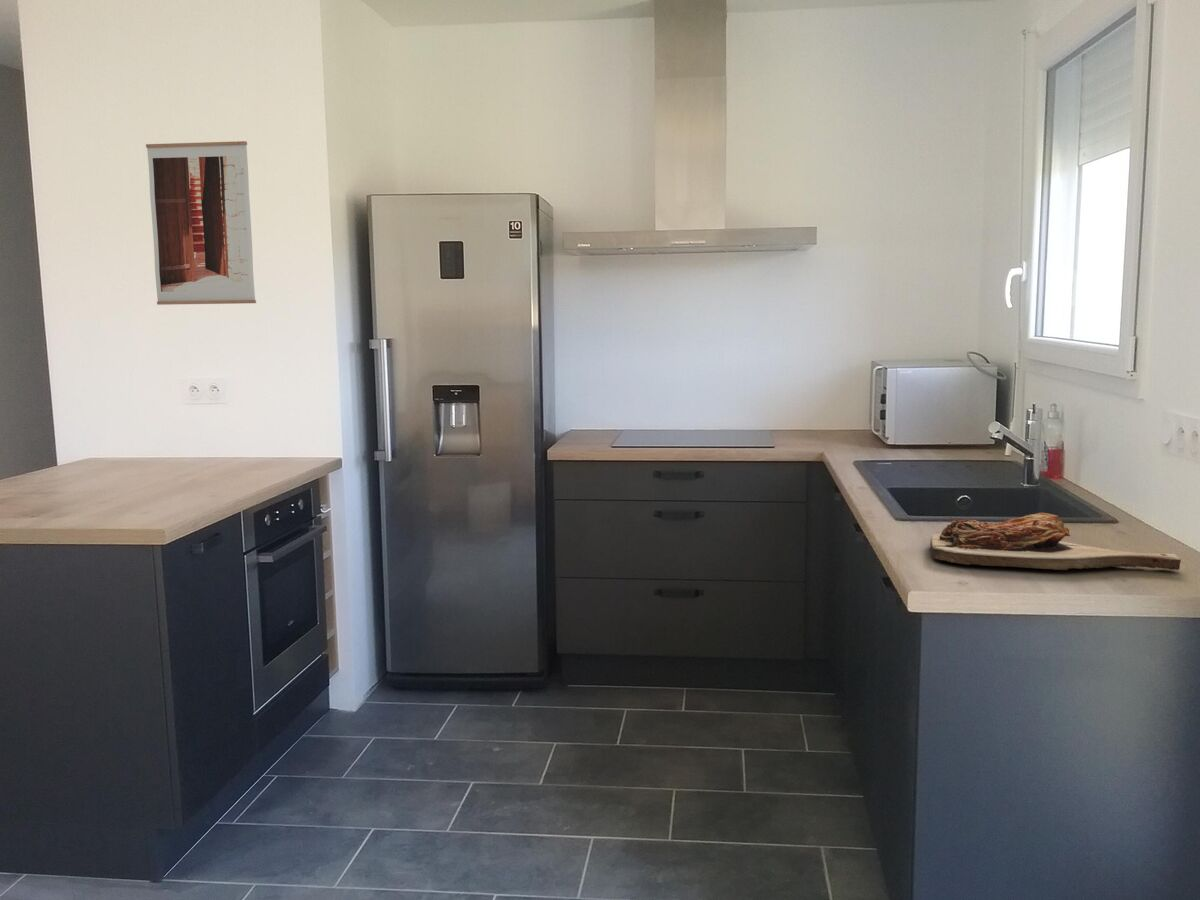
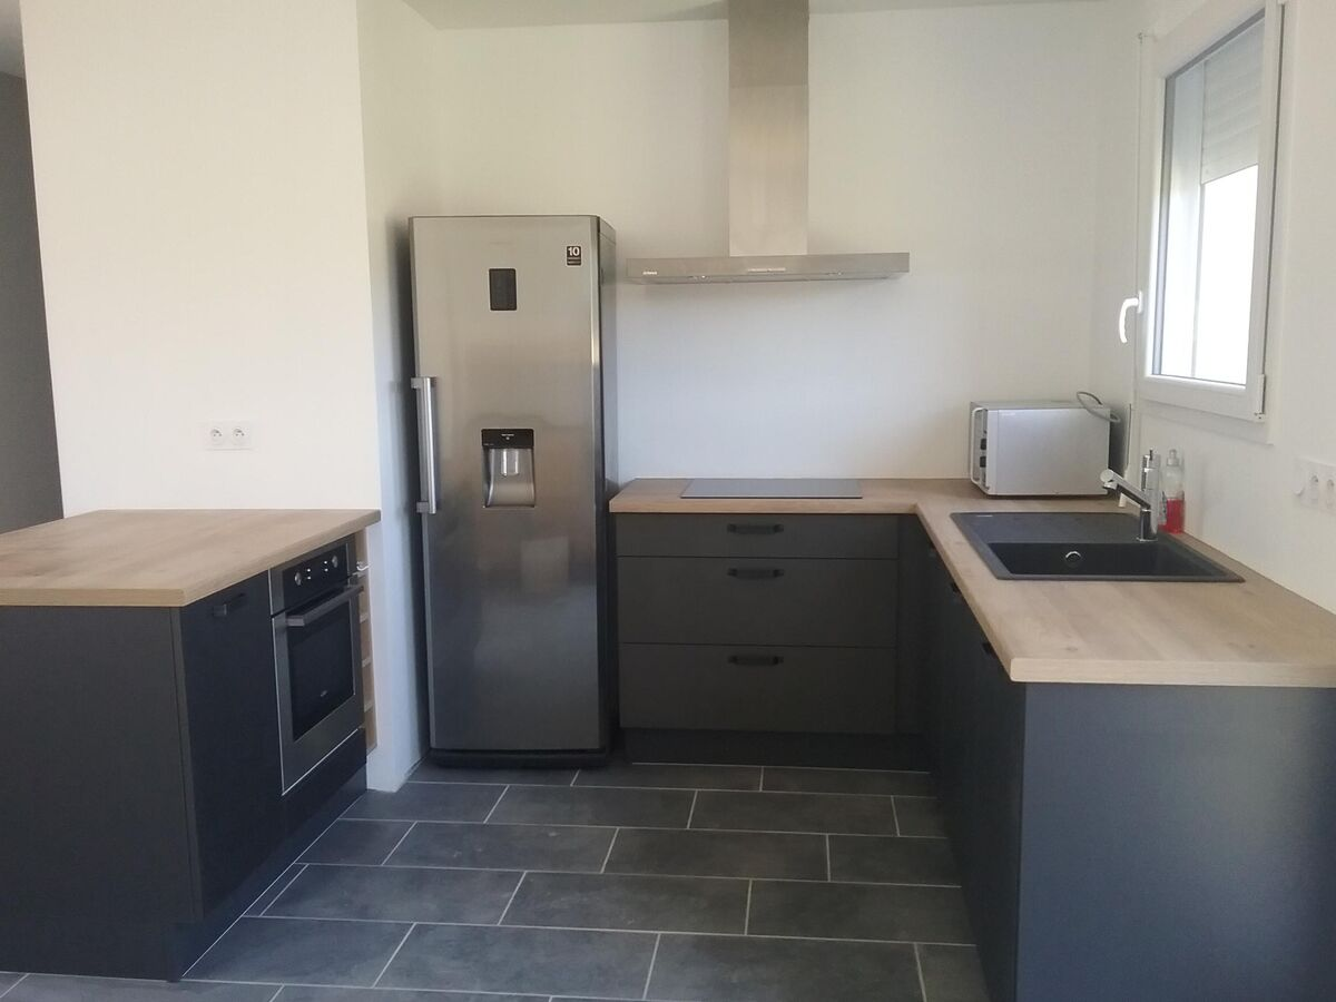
- wall art (201, 224)
- cutting board (1048, 538)
